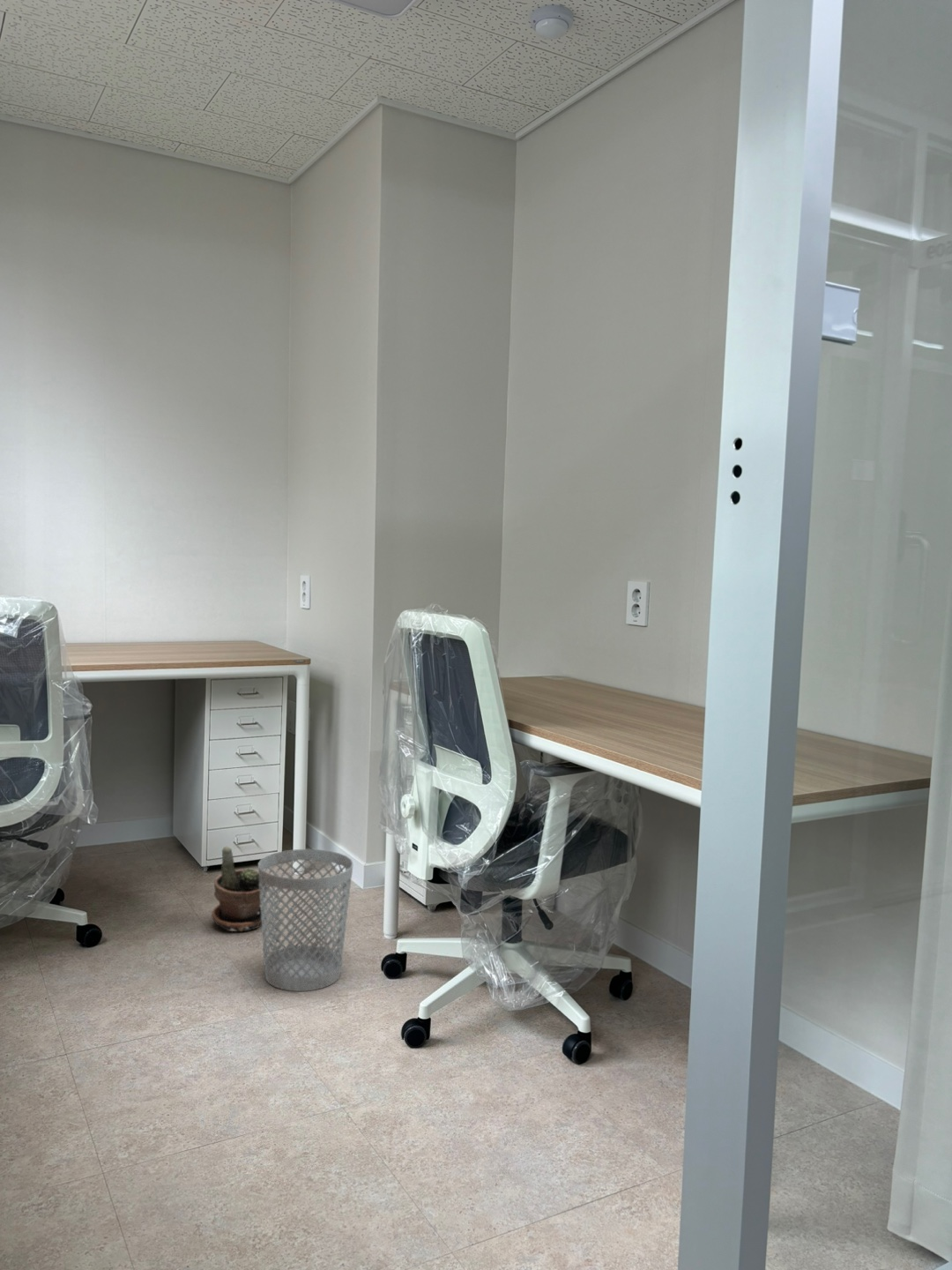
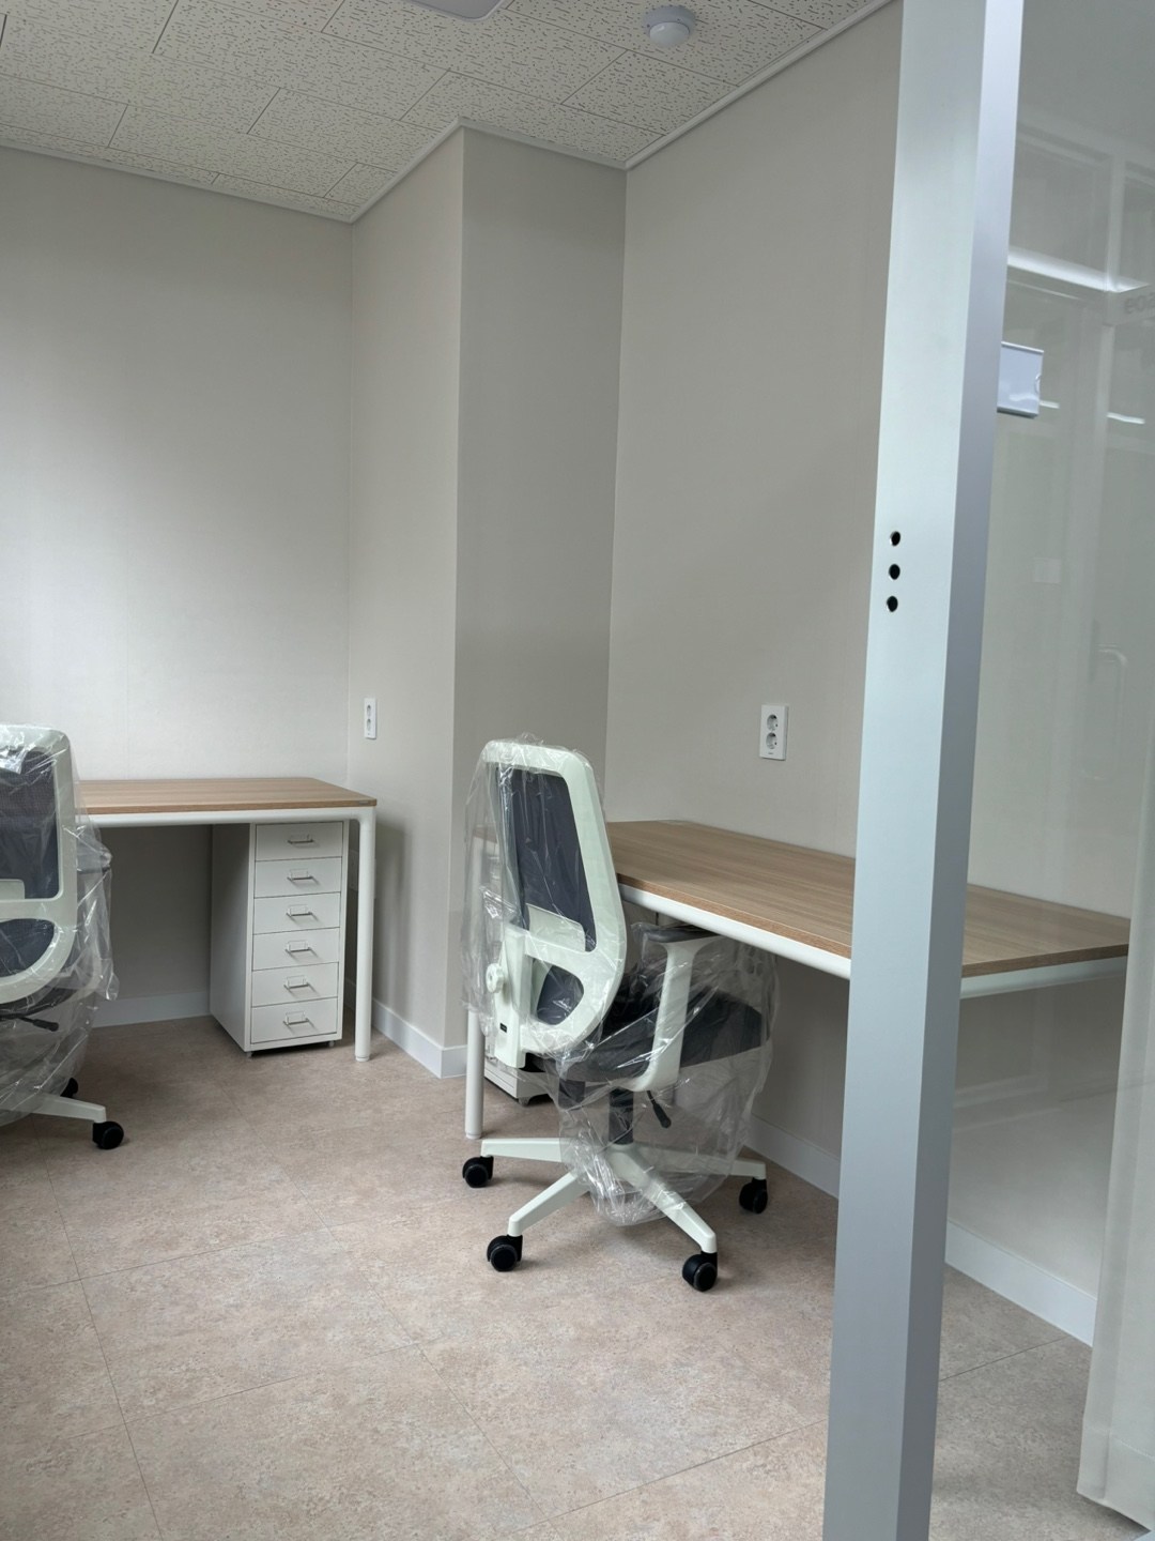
- potted plant (240, 883)
- wastebasket (304, 920)
